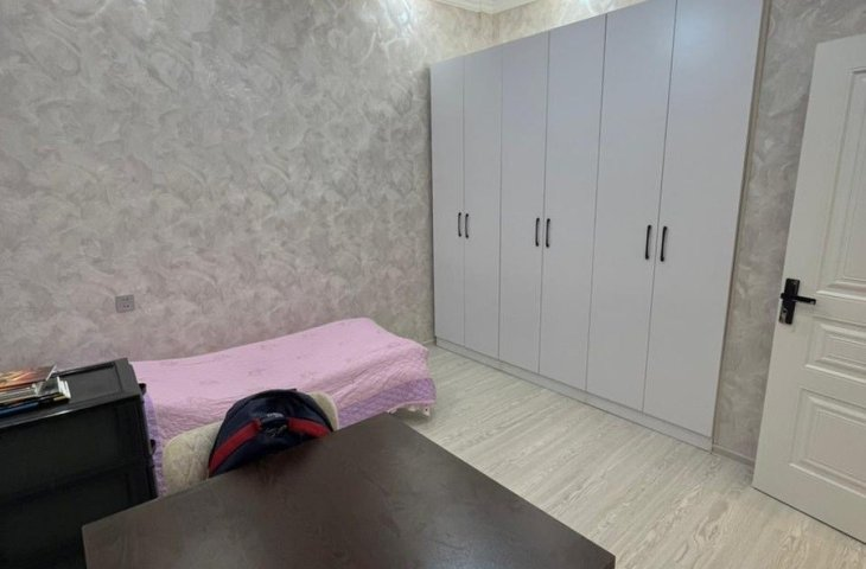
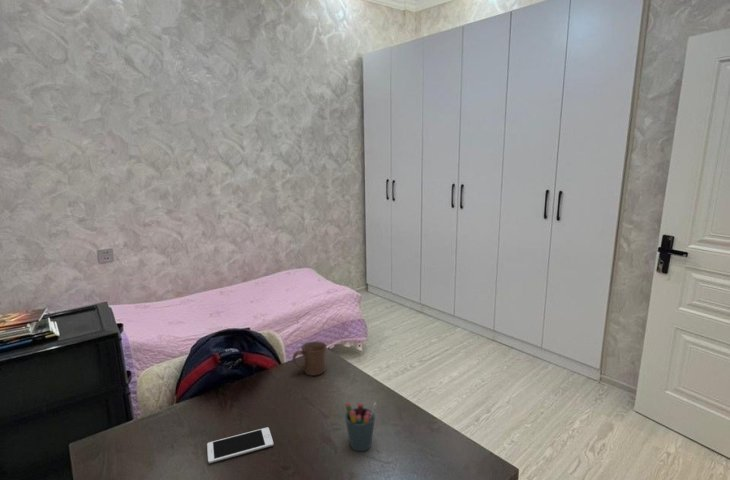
+ pen holder (359, 422)
+ mug (309, 359)
+ cell phone (240, 444)
